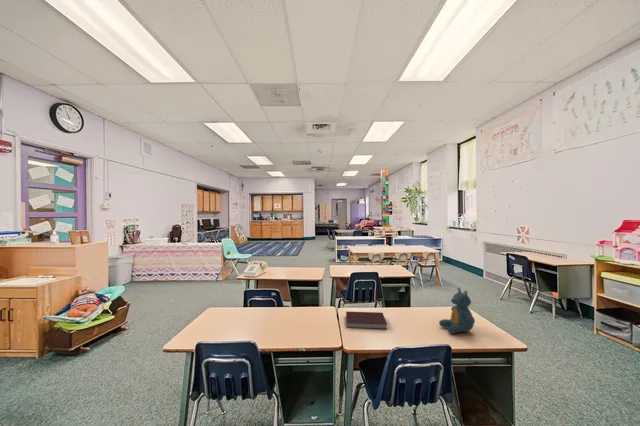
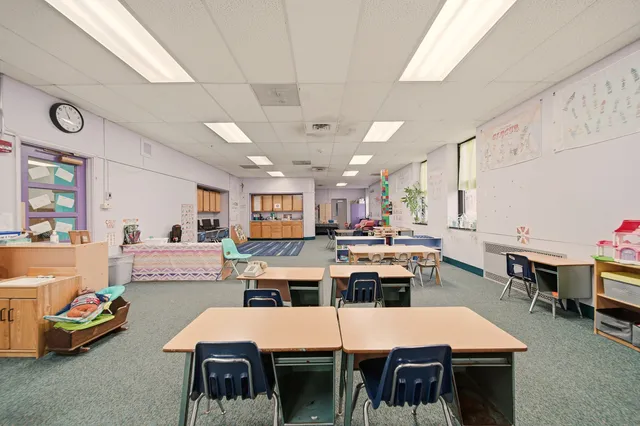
- notebook (365, 319)
- stuffed animal (456, 309)
